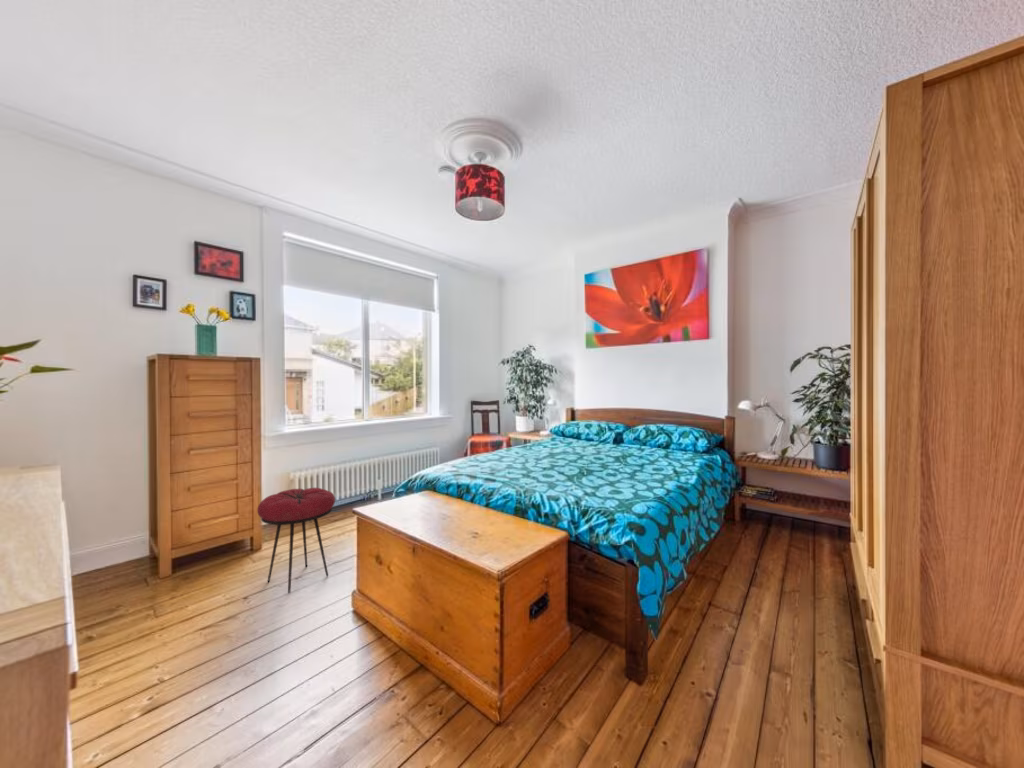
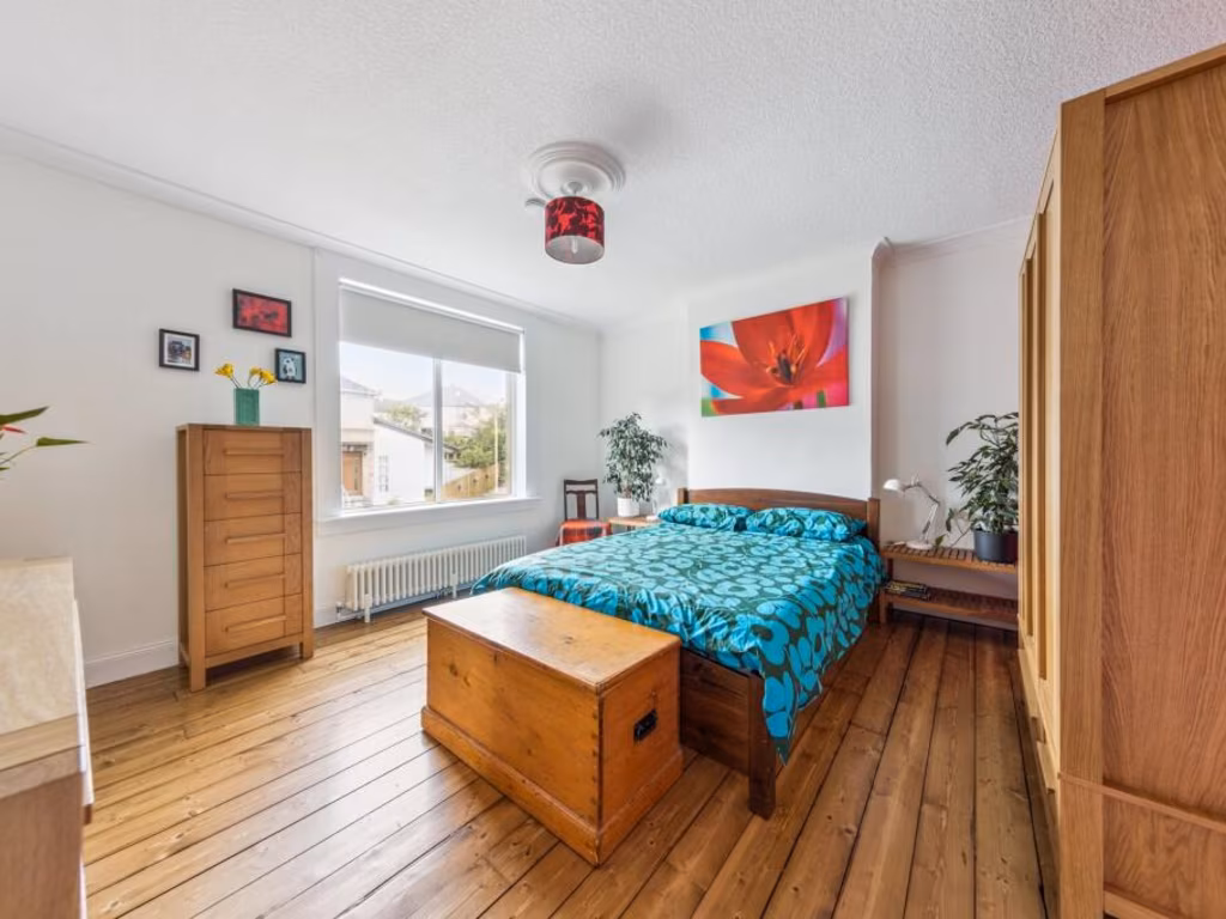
- stool (293, 535)
